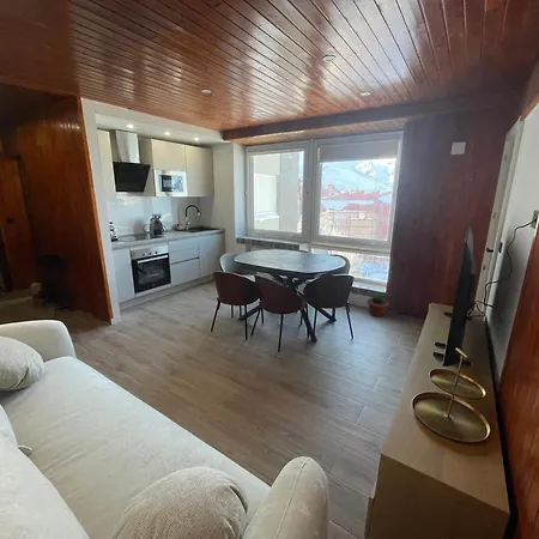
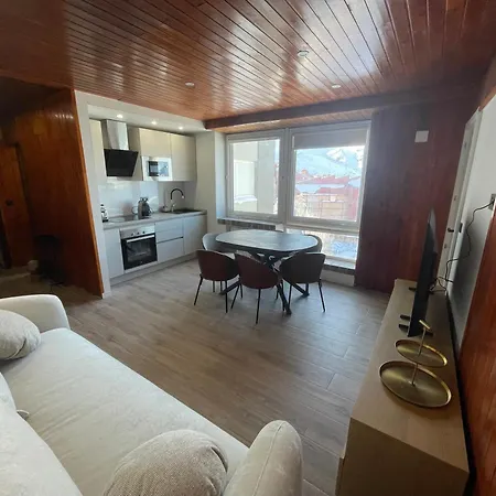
- potted plant (377, 302)
